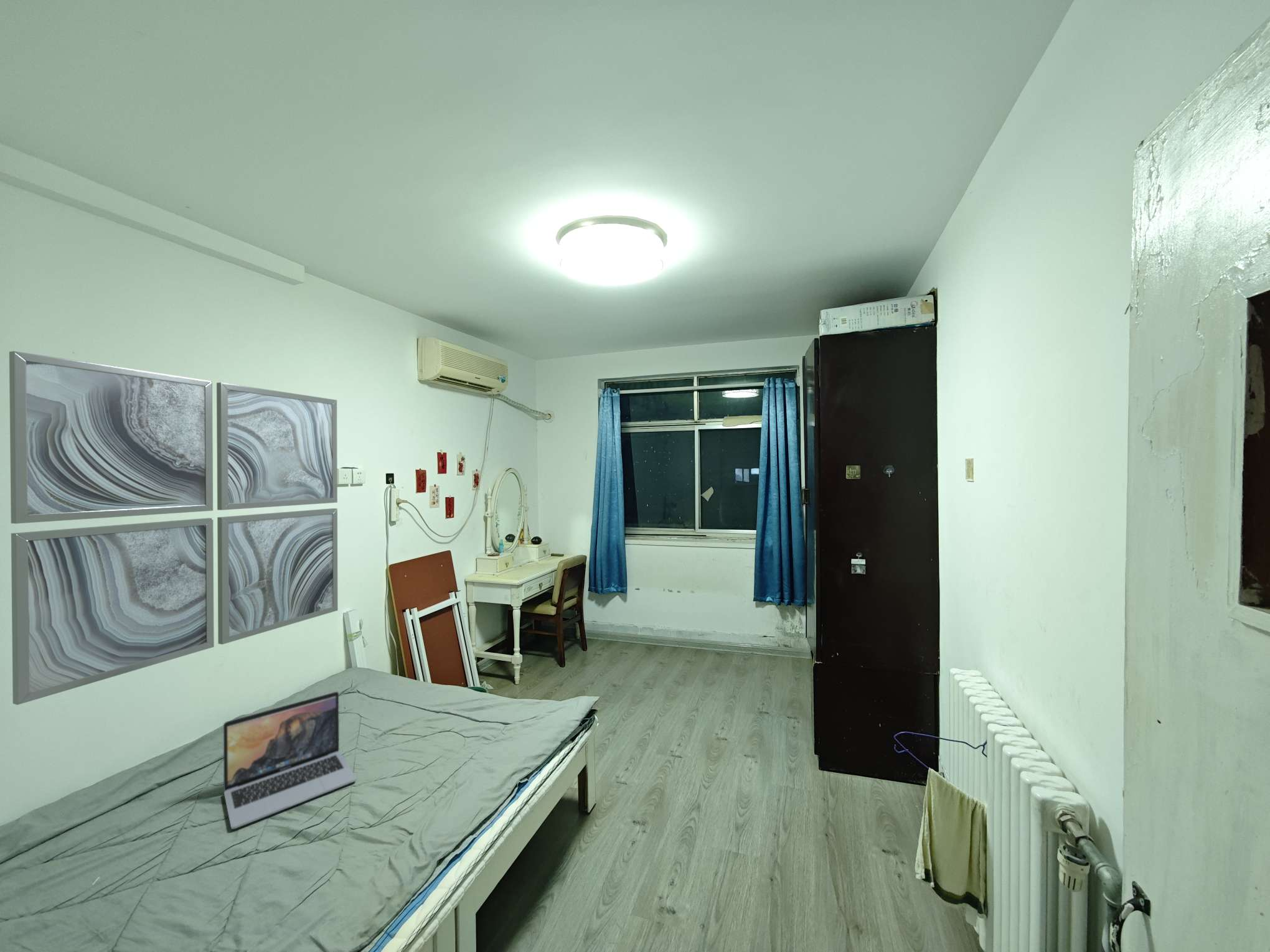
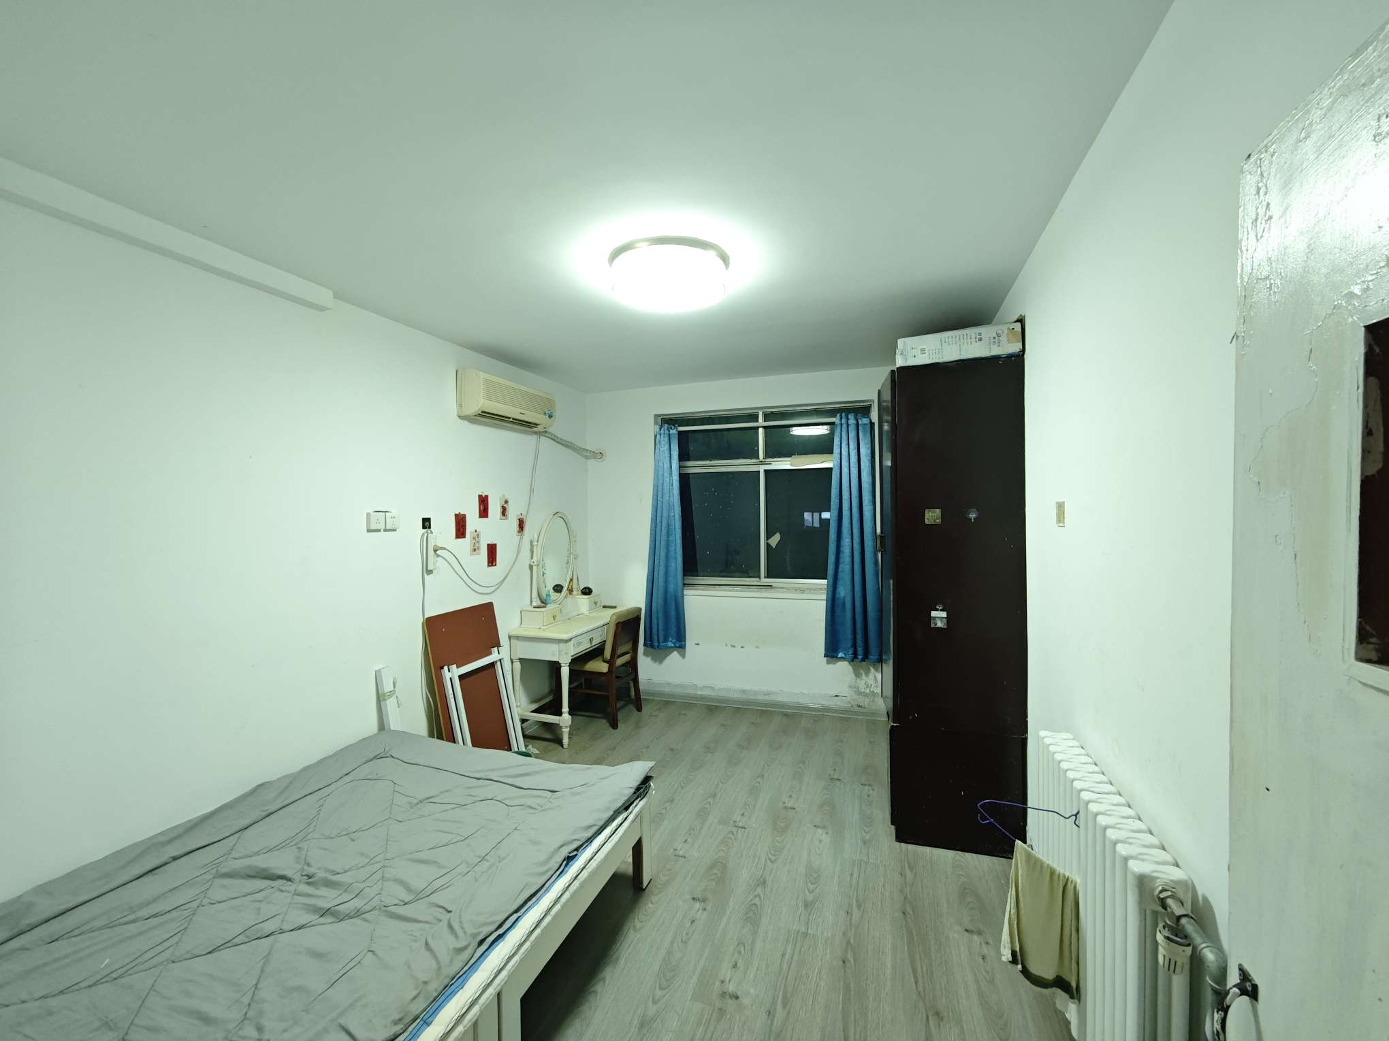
- laptop (291, 752)
- wall art (217, 517)
